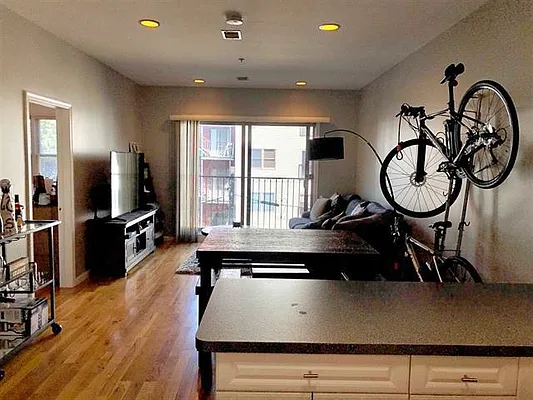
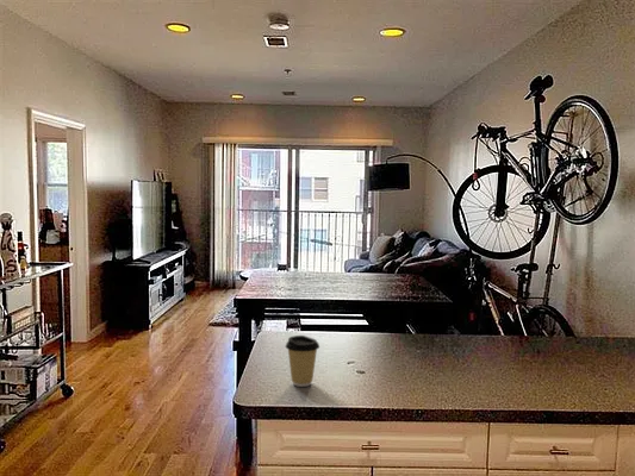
+ coffee cup (301, 361)
